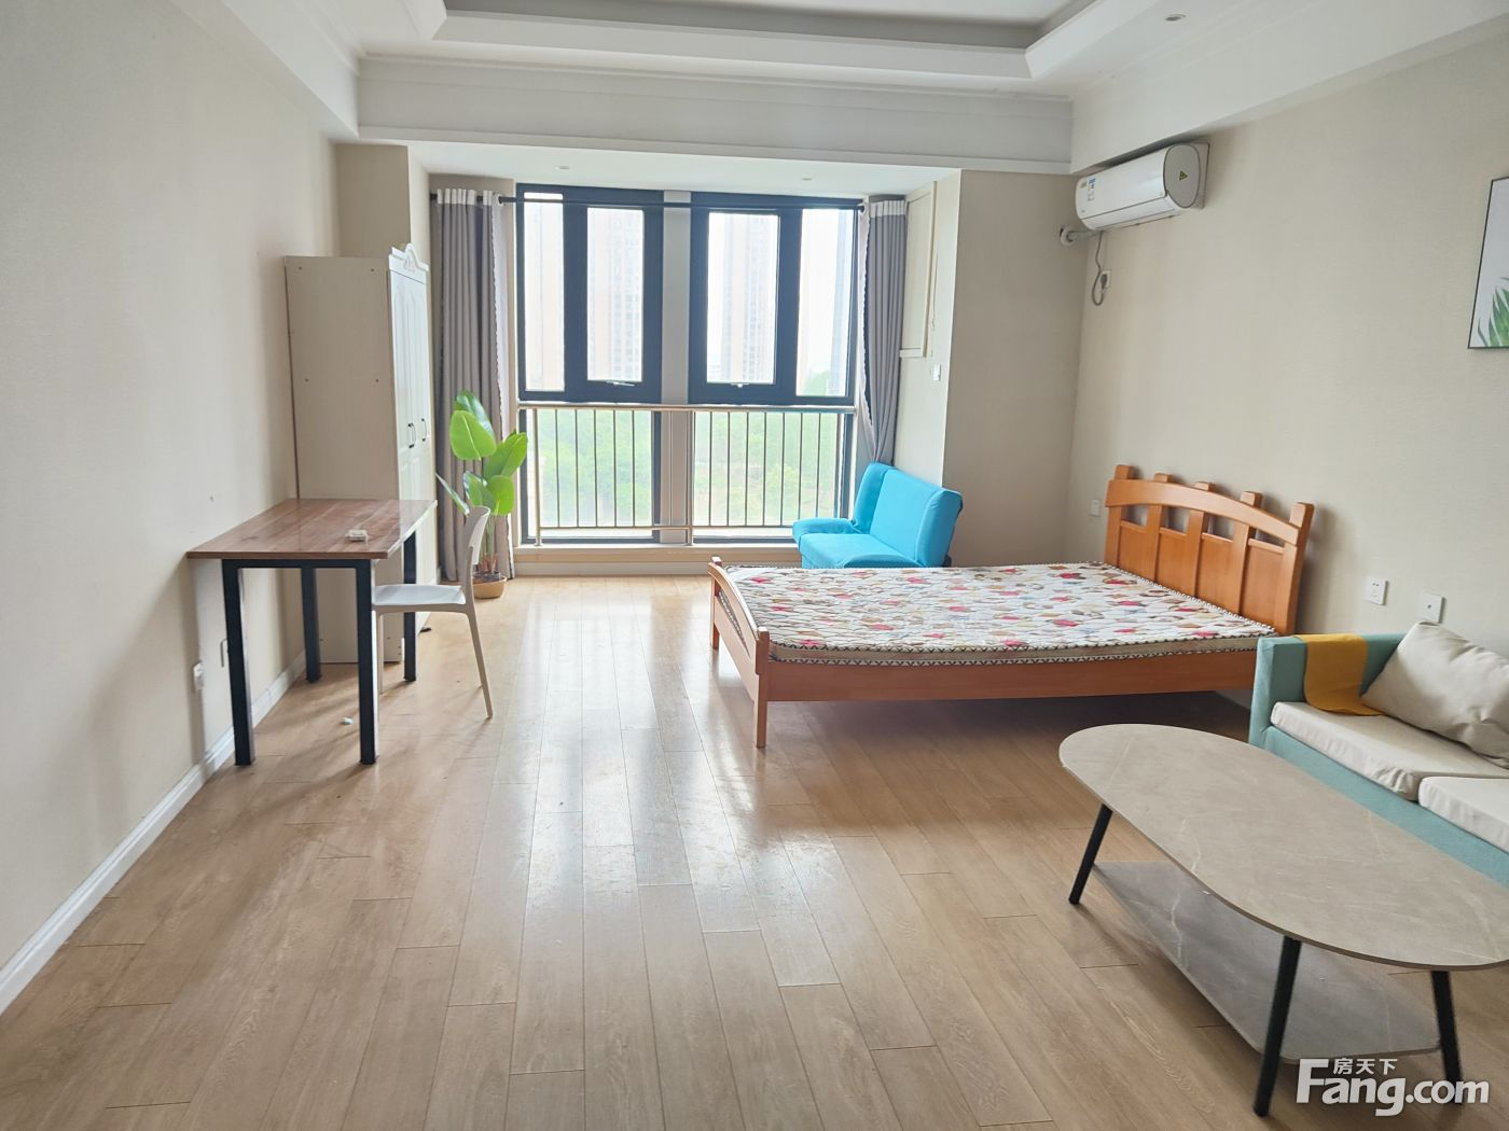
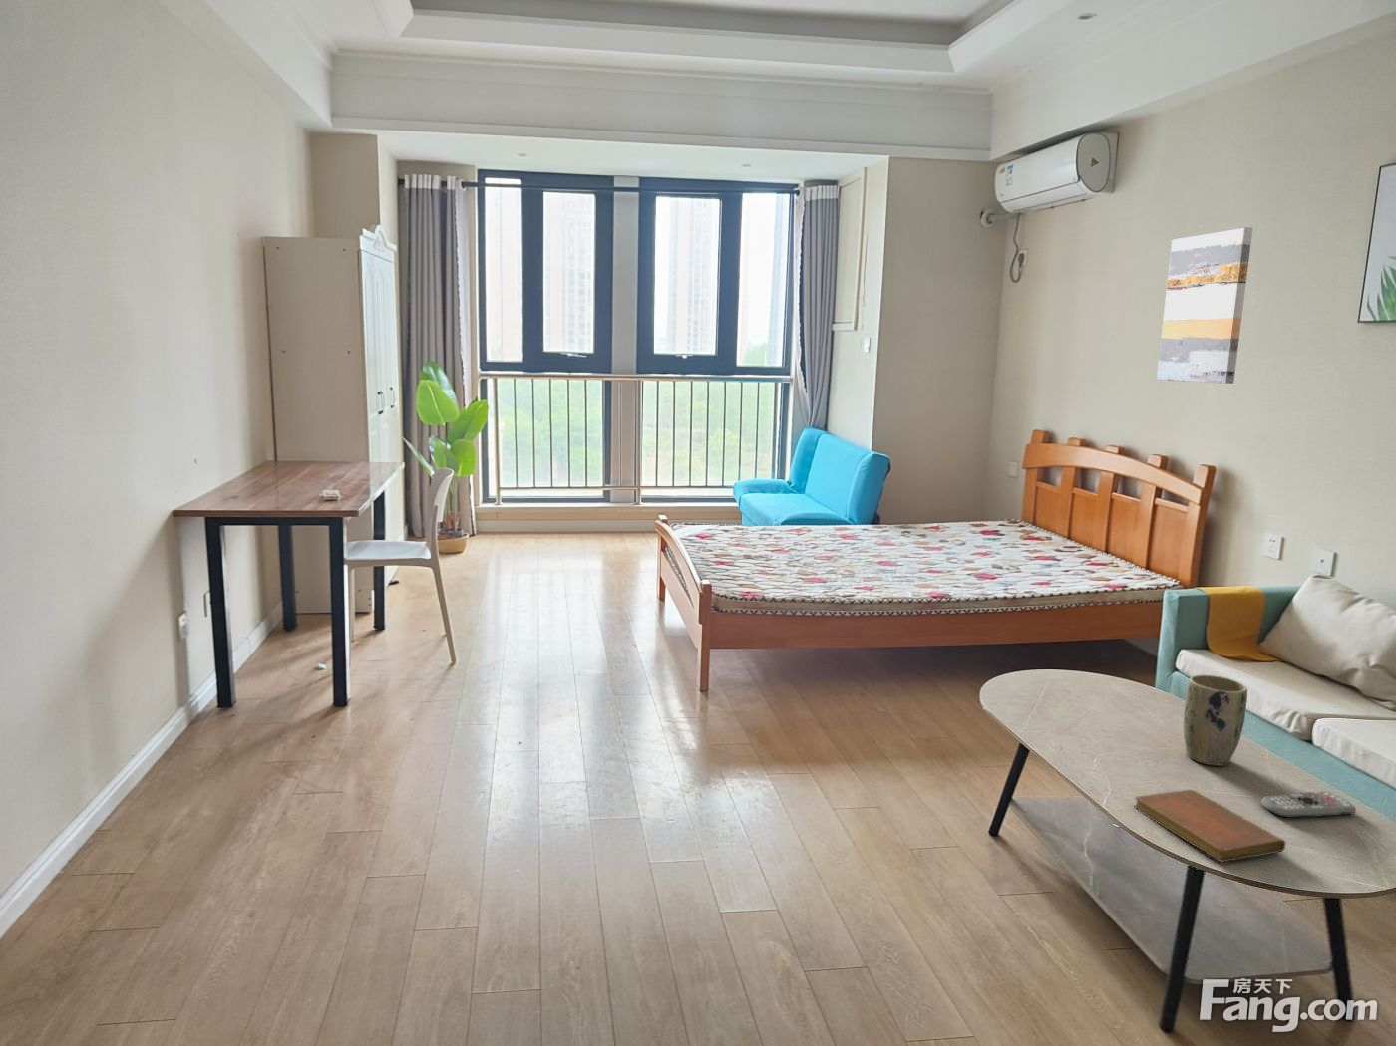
+ remote control (1306, 805)
+ plant pot (1212, 721)
+ wall art (1201, 308)
+ notebook (1206, 823)
